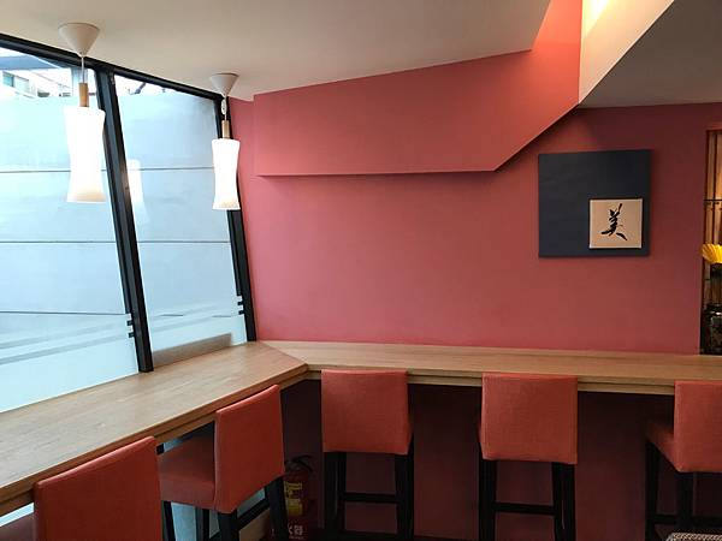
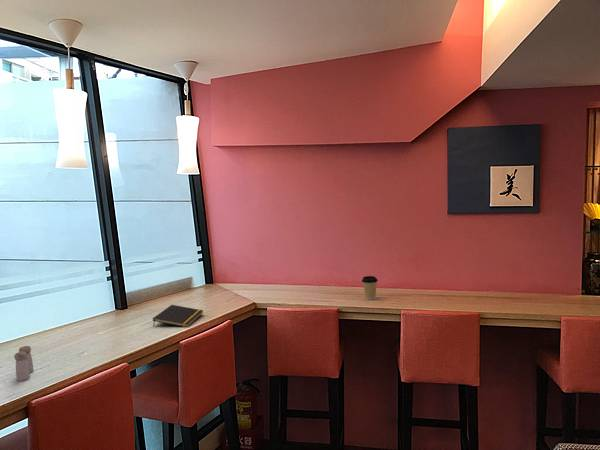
+ notepad (179, 315)
+ coffee cup (370, 287)
+ salt and pepper shaker (23, 362)
